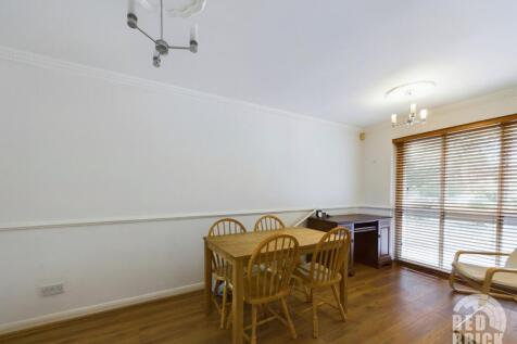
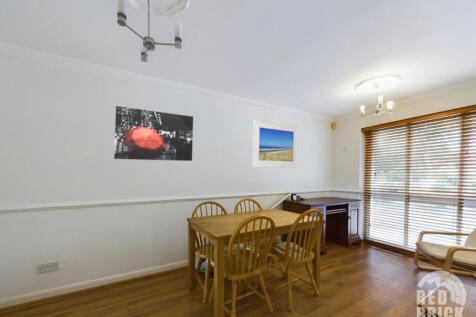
+ wall art (157, 135)
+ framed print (277, 145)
